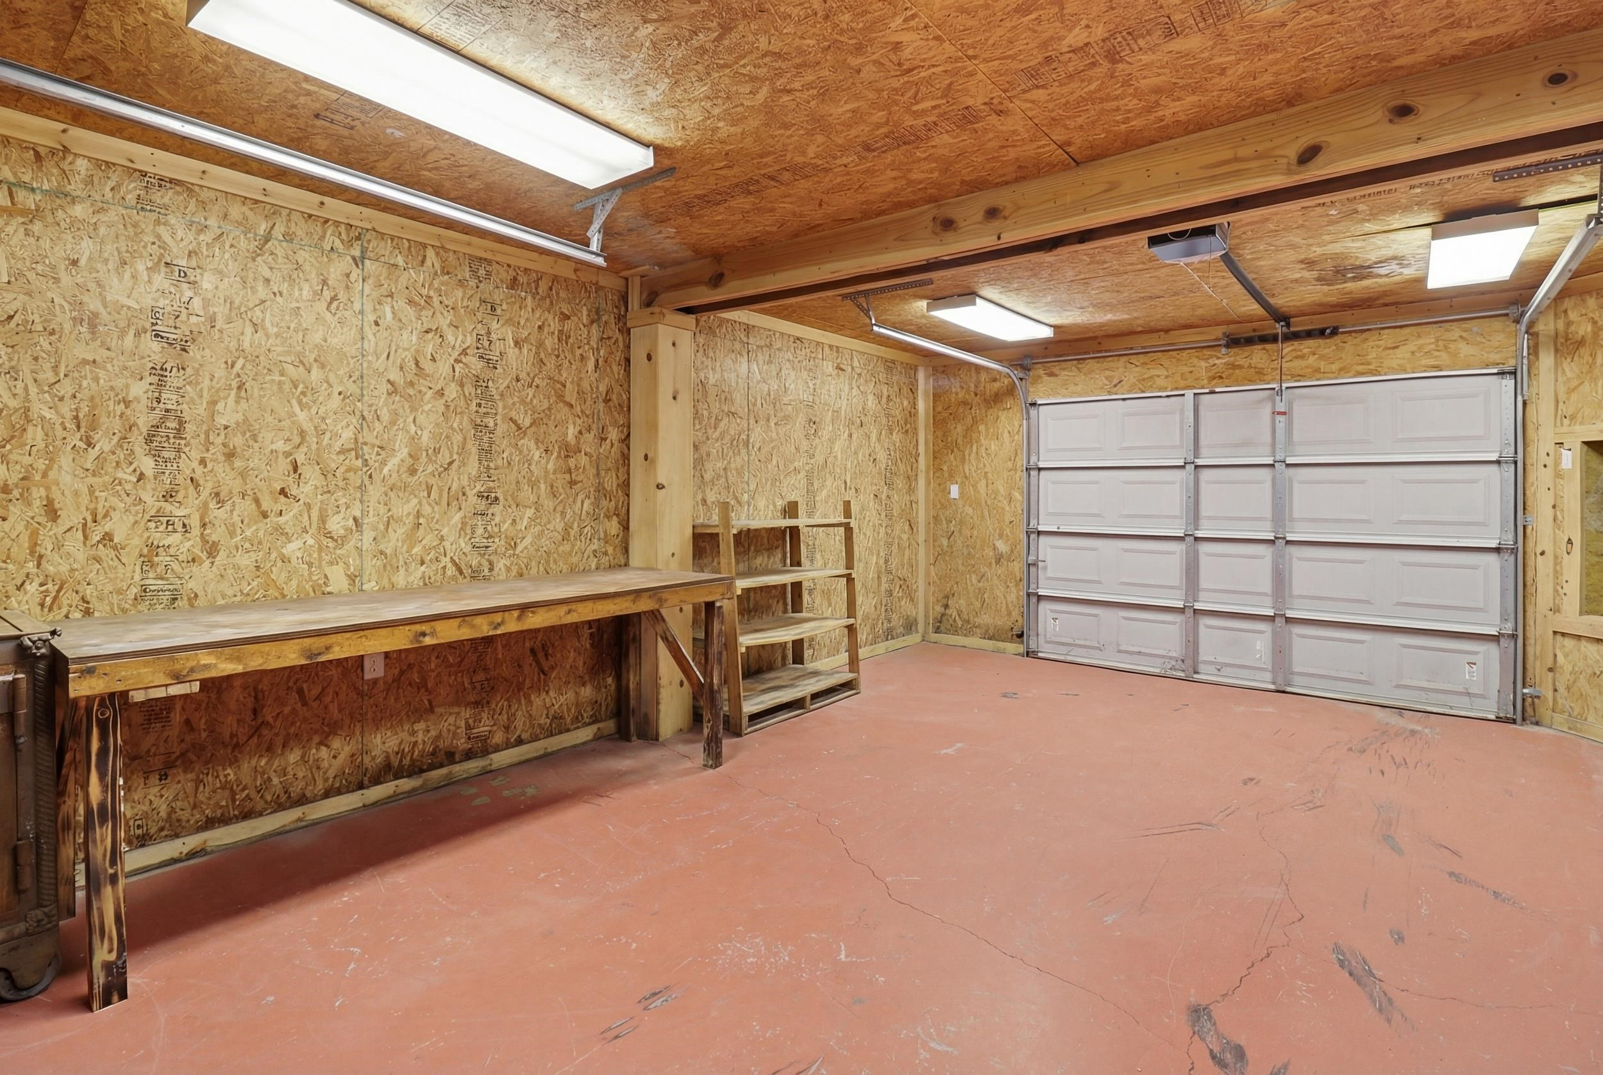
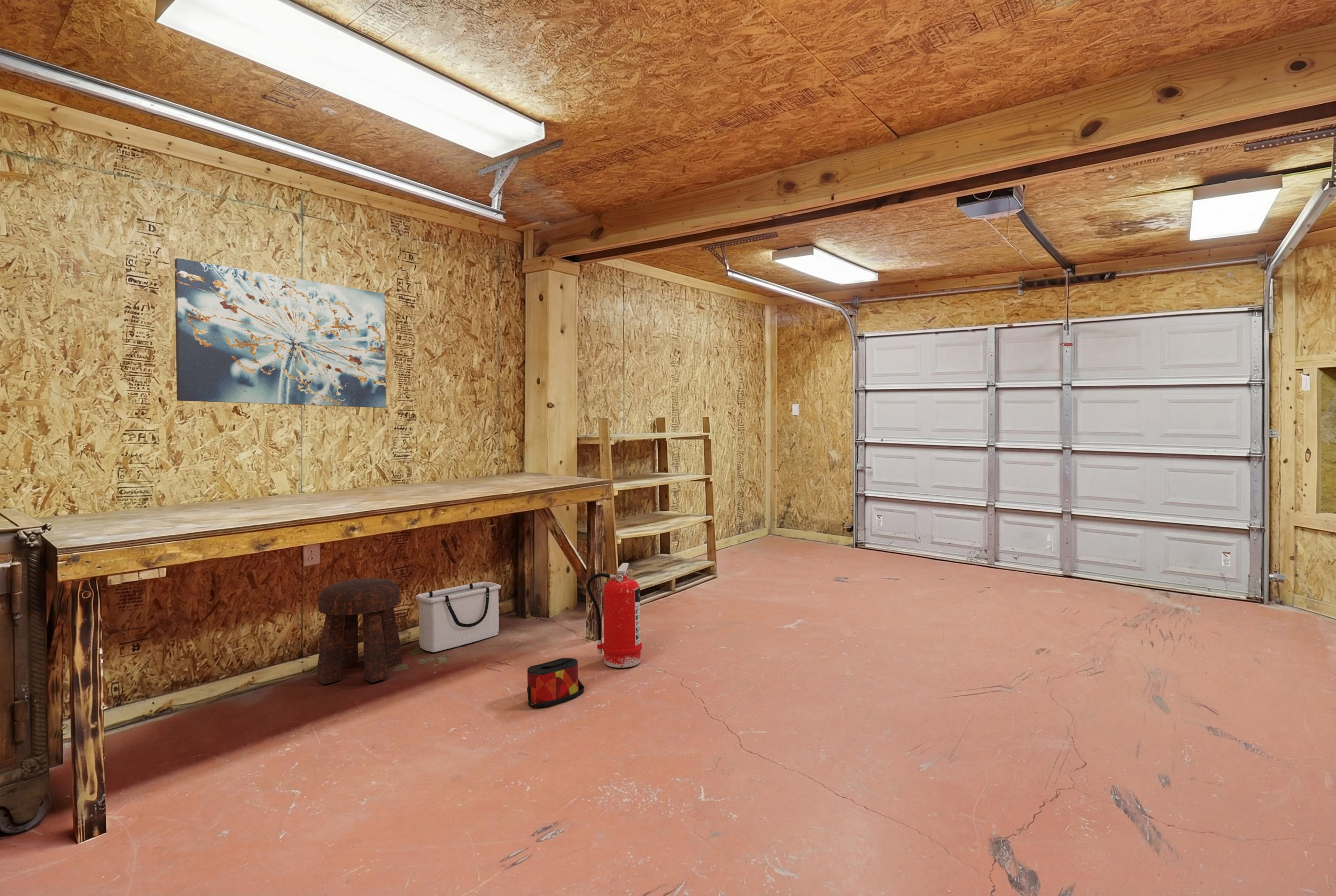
+ wall art (291, 341)
+ storage bin (460, 615)
+ fire extinguisher (615, 613)
+ stool (363, 627)
+ bag (555, 680)
